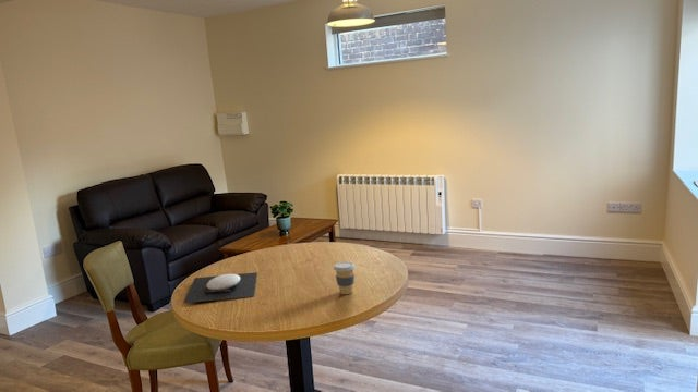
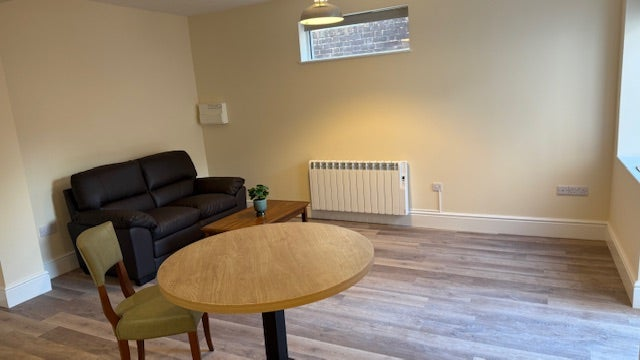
- plate (221, 282)
- coffee cup (345, 278)
